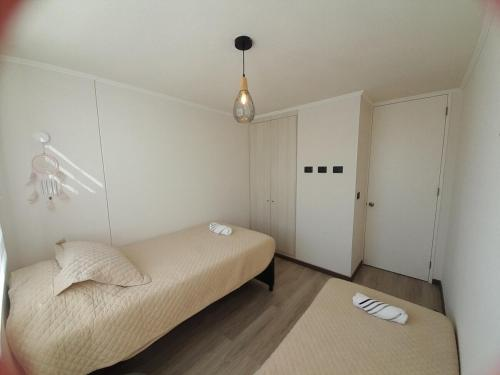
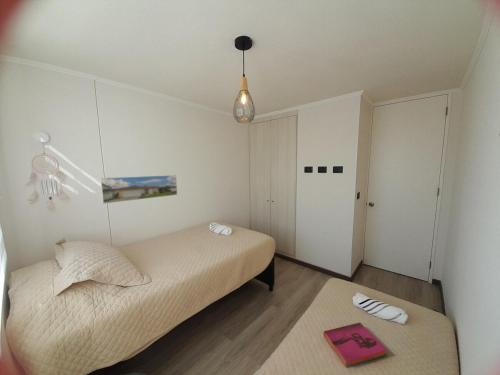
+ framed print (143, 187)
+ hardback book (353, 342)
